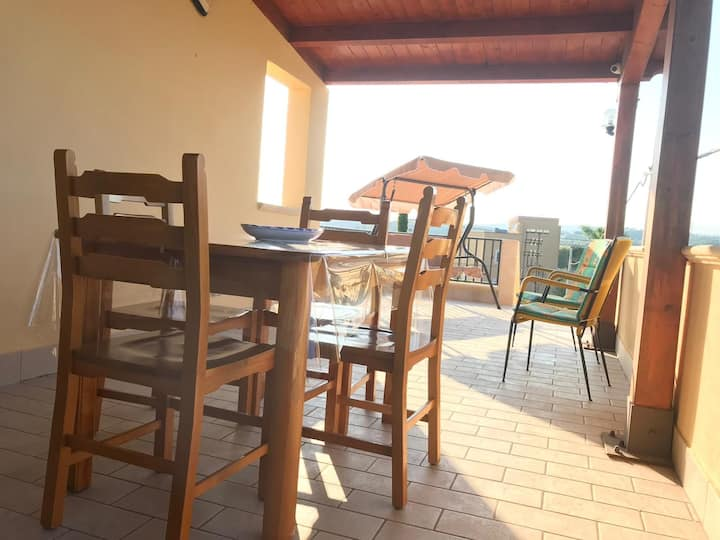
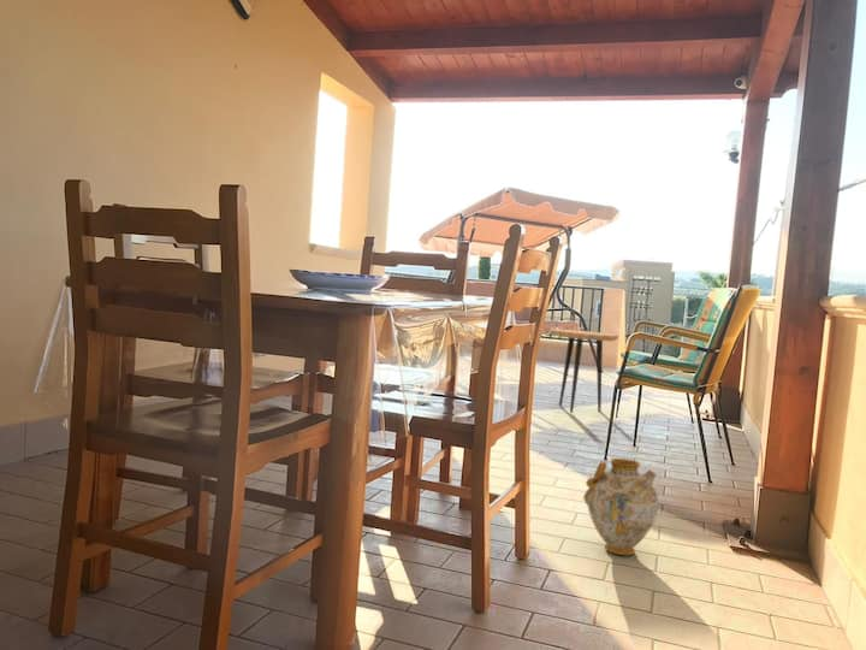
+ side table (577, 371)
+ ceramic jug (622, 506)
